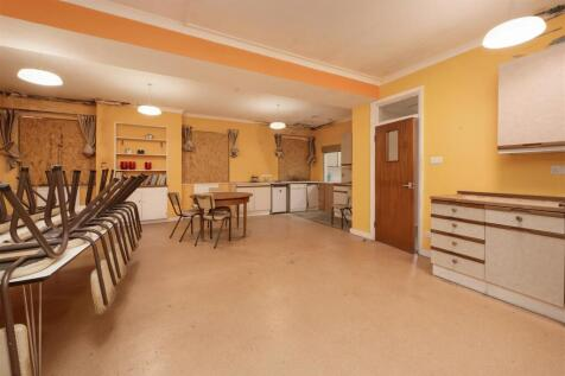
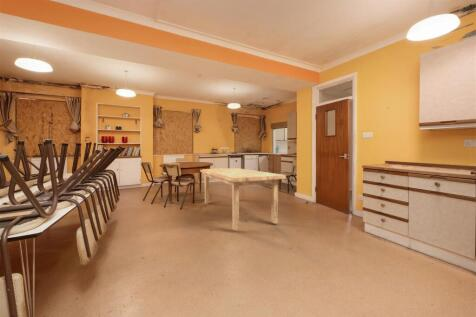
+ dining table (235, 192)
